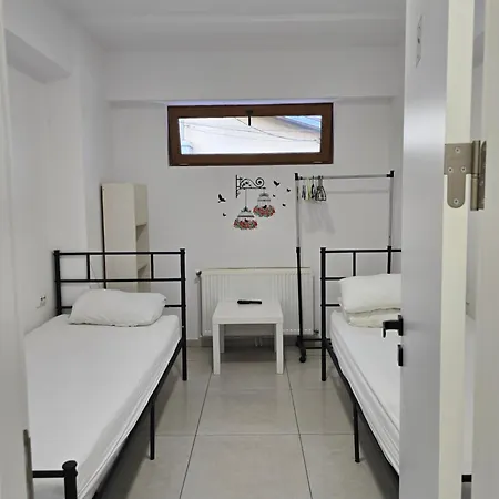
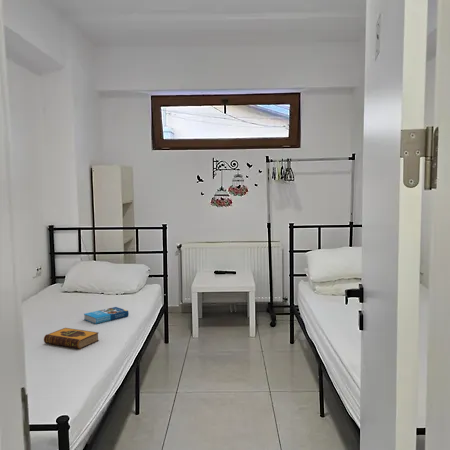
+ hardback book (71, 338)
+ book (106, 315)
